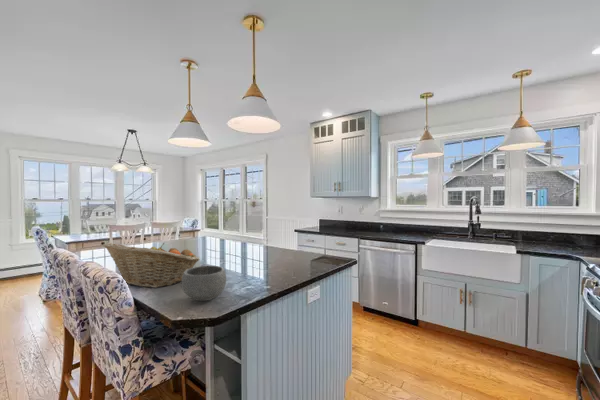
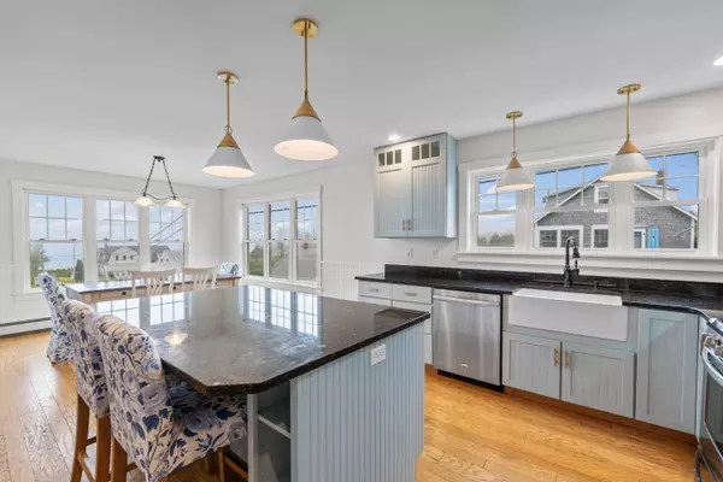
- bowl (204, 284)
- fruit basket (153, 259)
